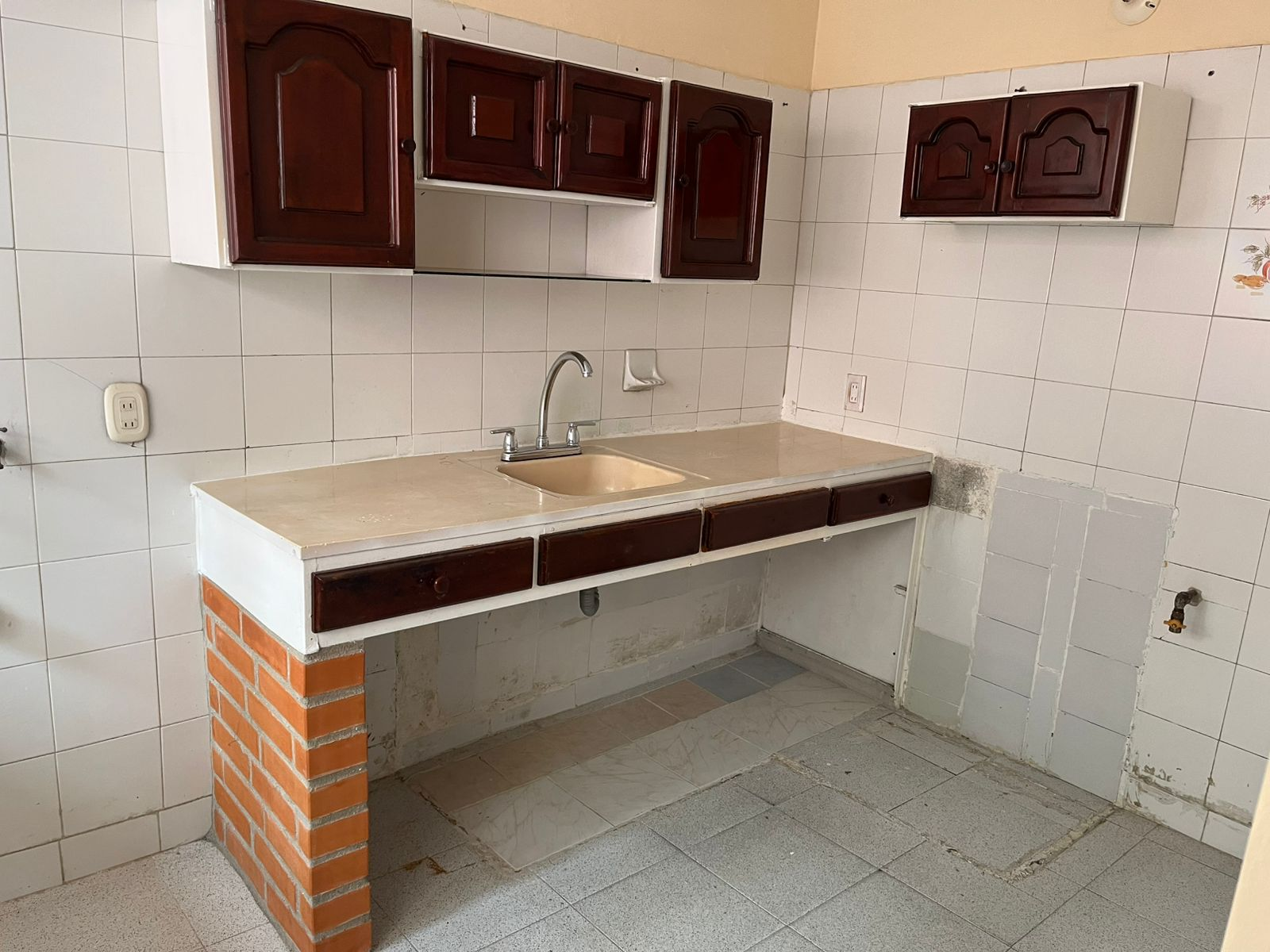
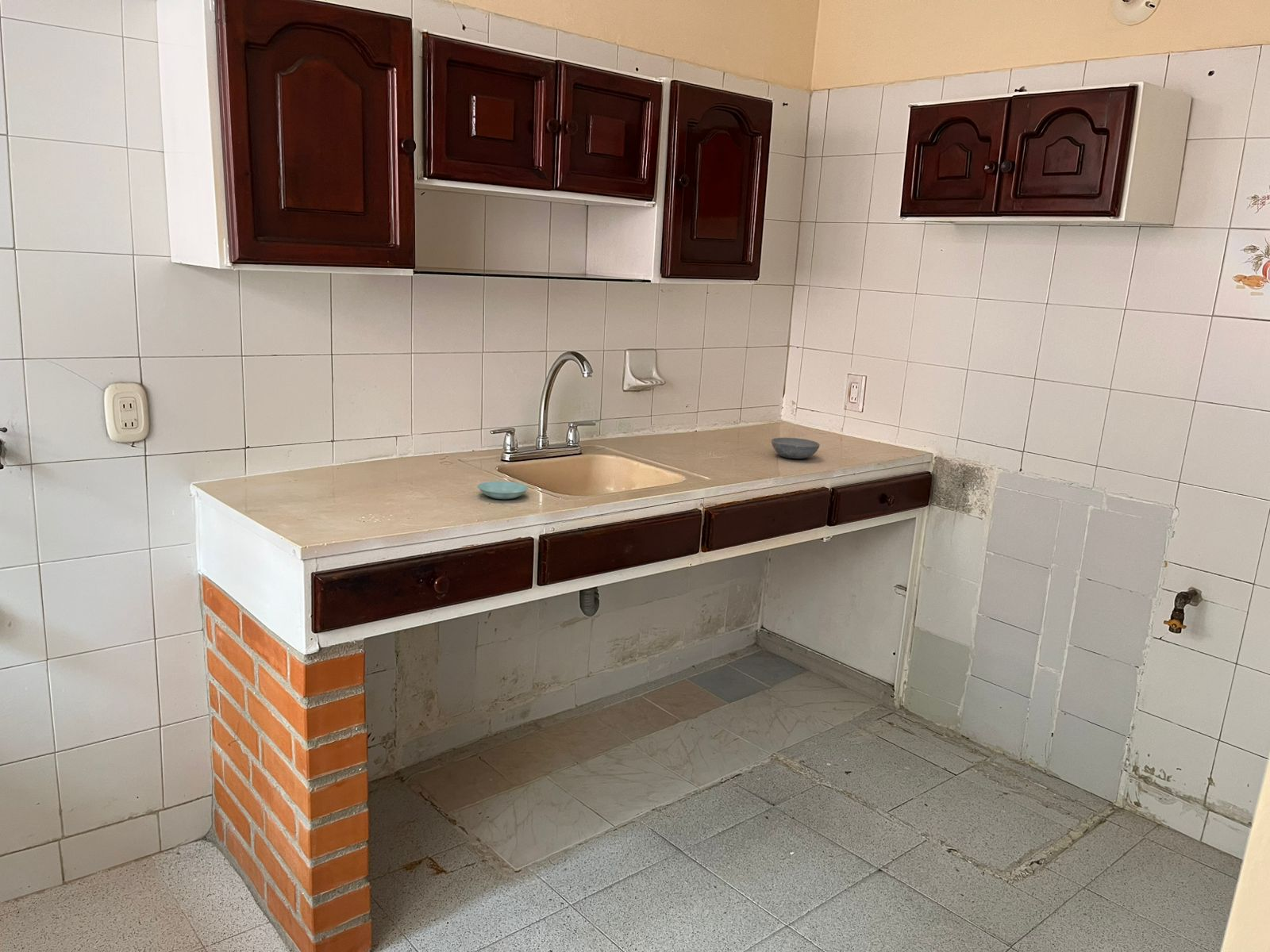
+ bowl (795, 449)
+ saucer (502, 491)
